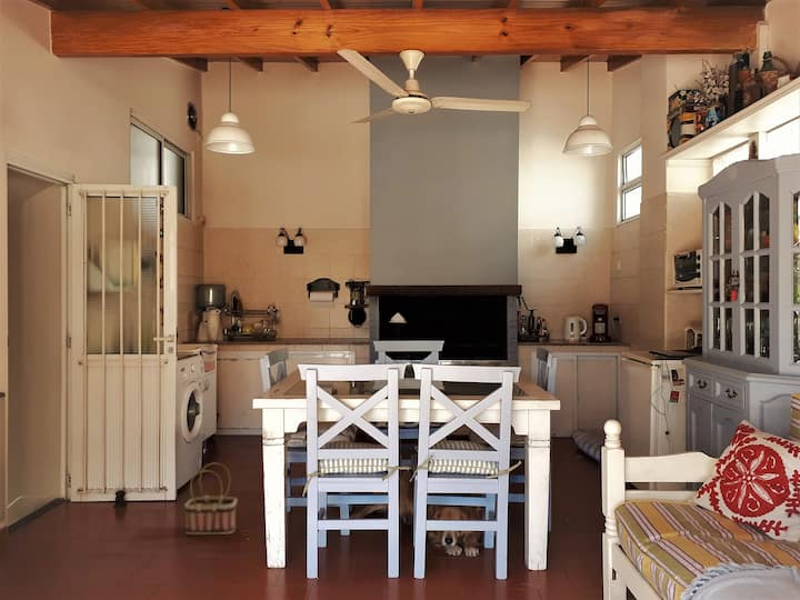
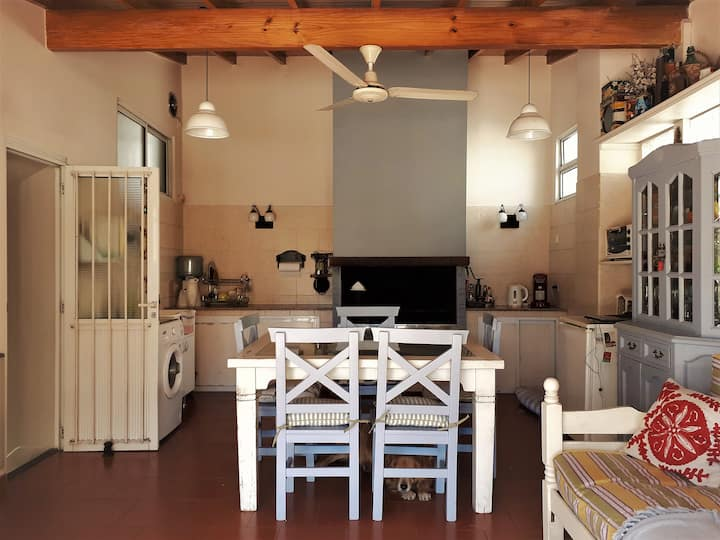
- basket (211, 498)
